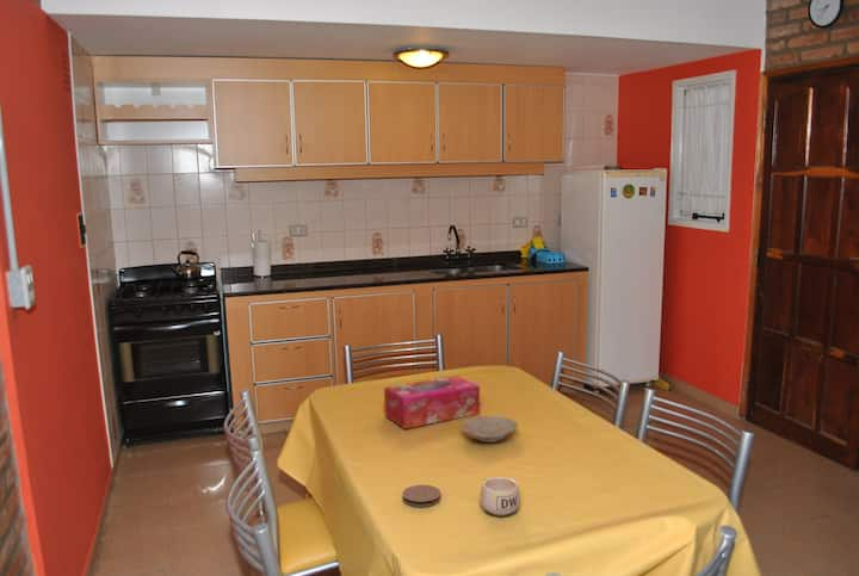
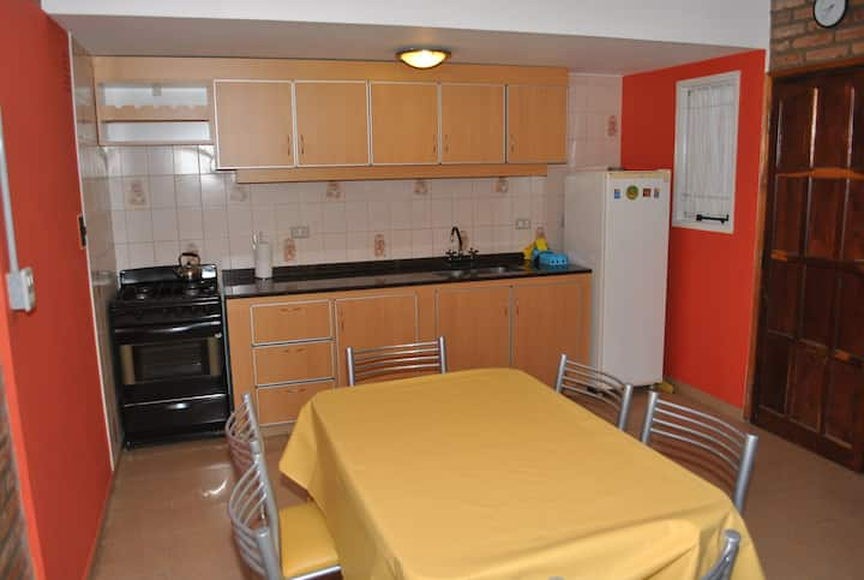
- coaster (421, 495)
- mug (498, 495)
- bowl (489, 432)
- tissue box (432, 401)
